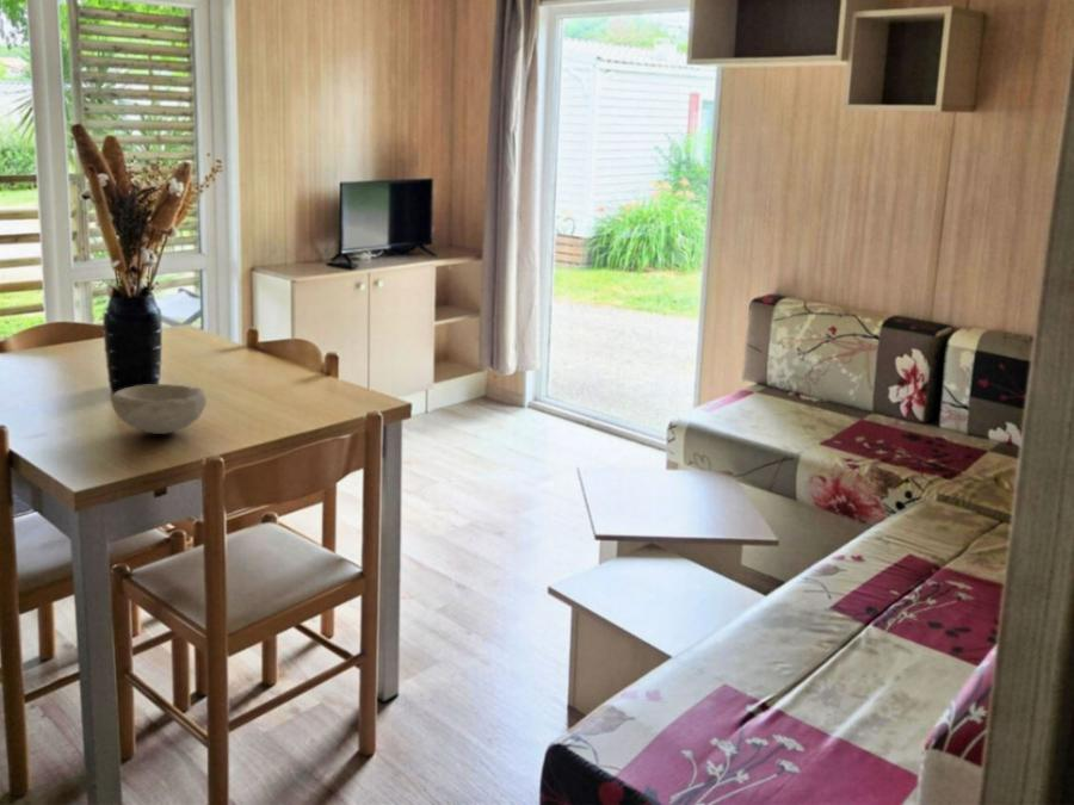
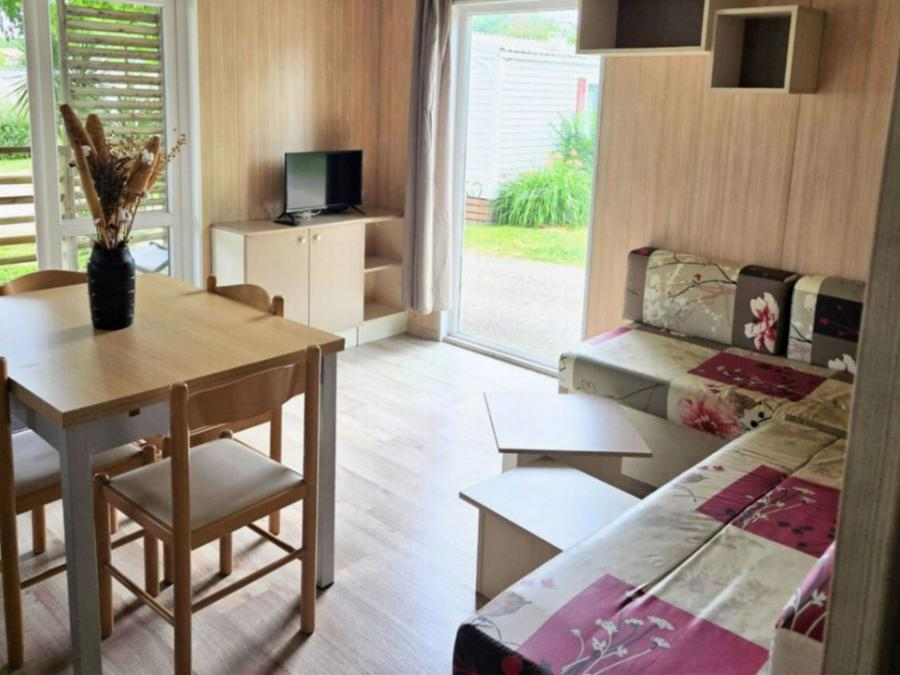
- bowl (159, 411)
